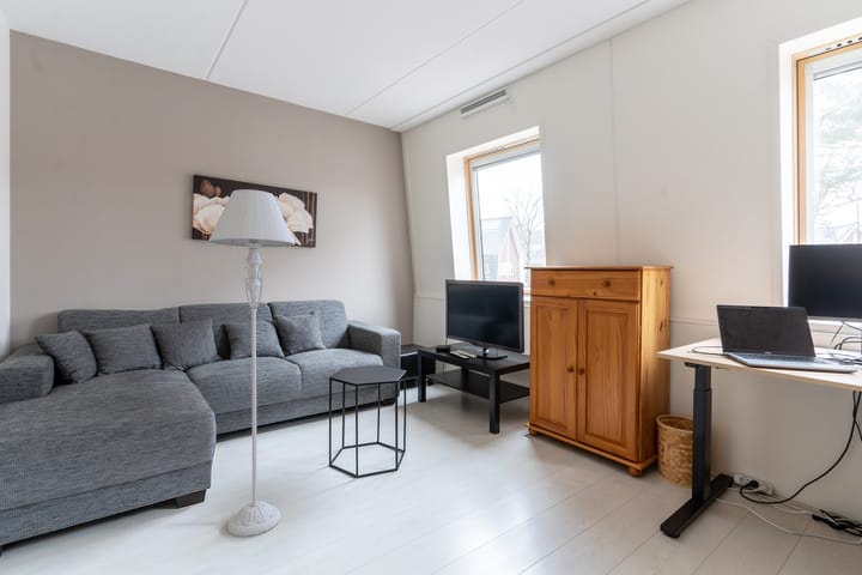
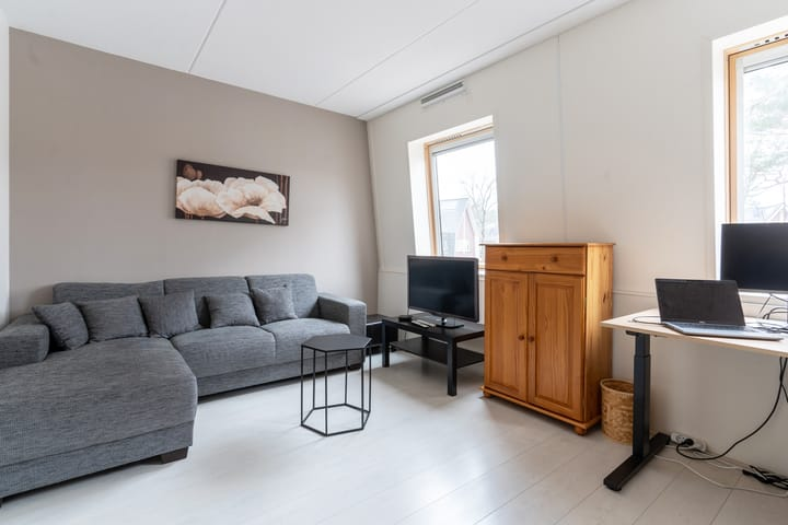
- floor lamp (253, 357)
